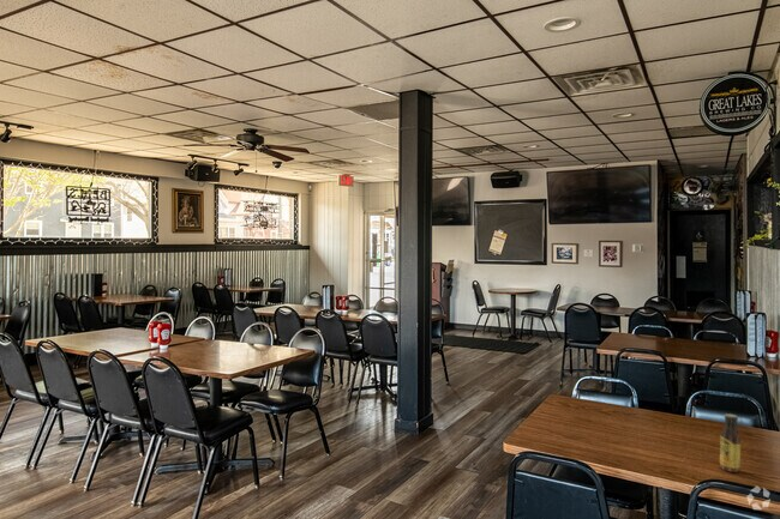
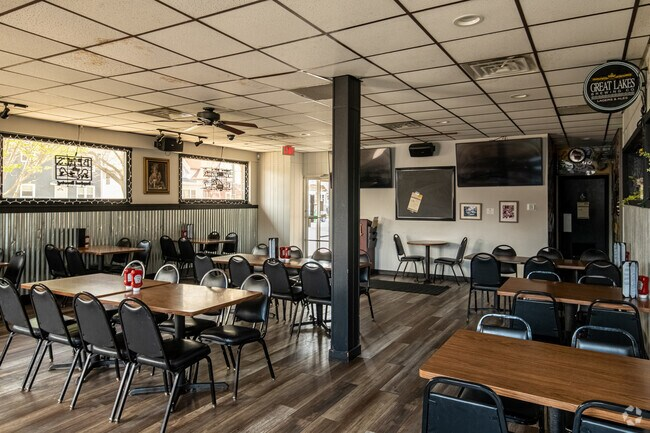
- sauce bottle (730, 442)
